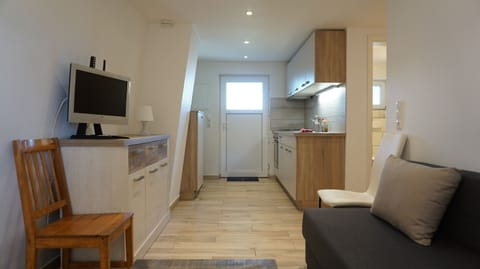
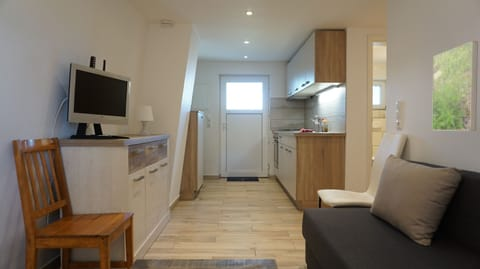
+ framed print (452, 90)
